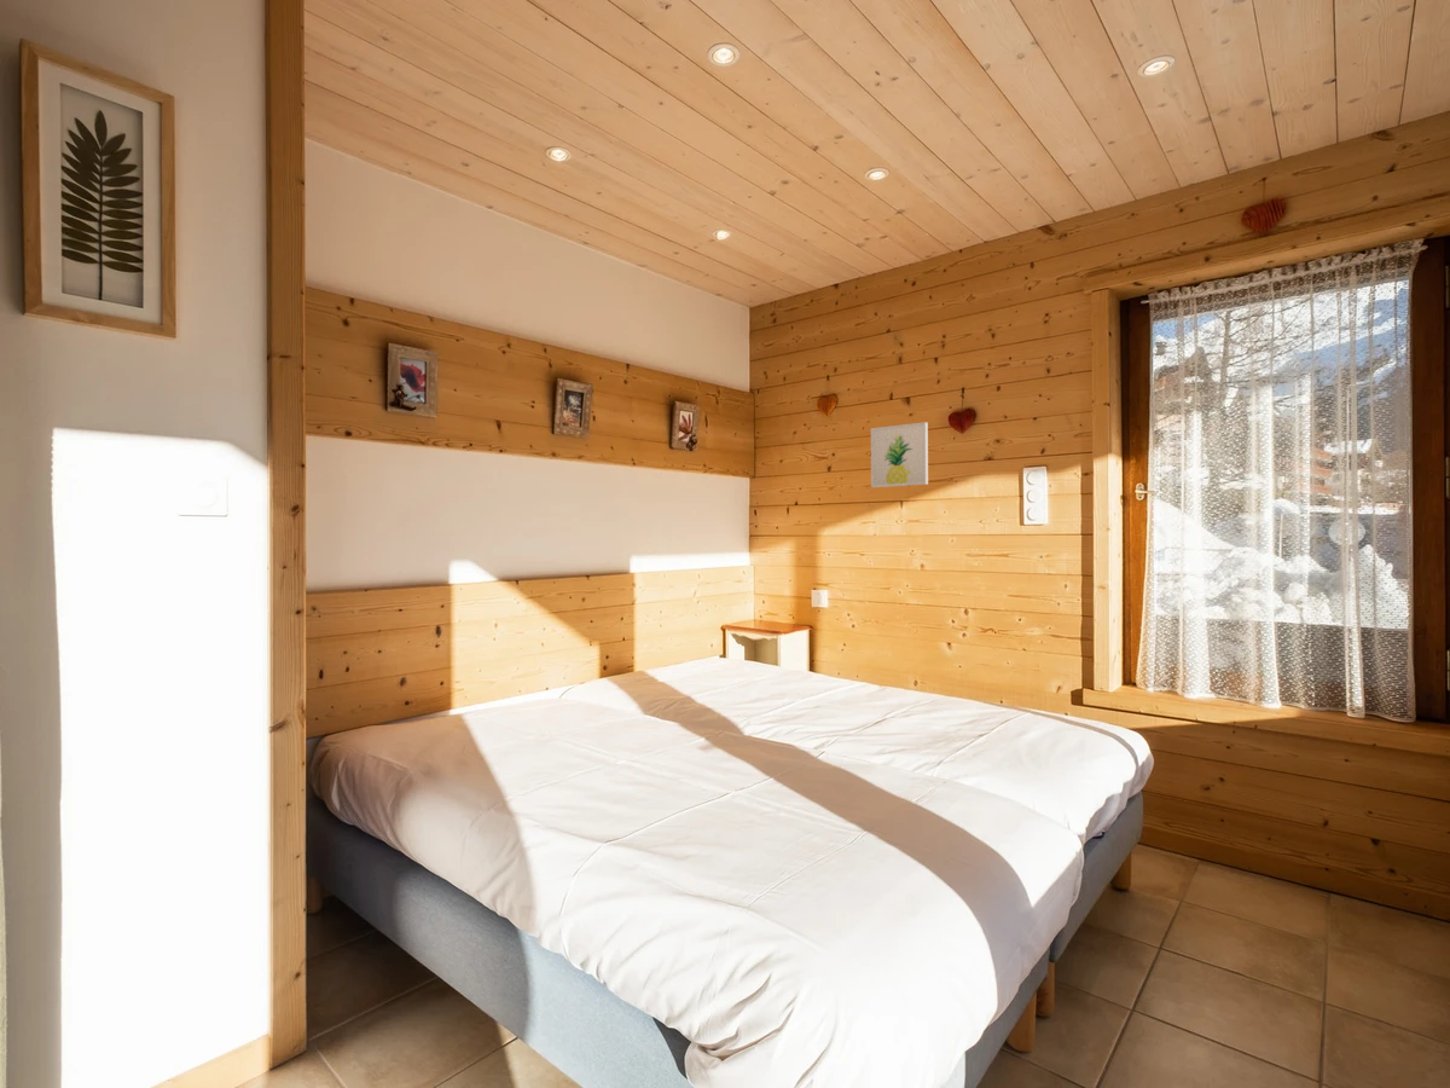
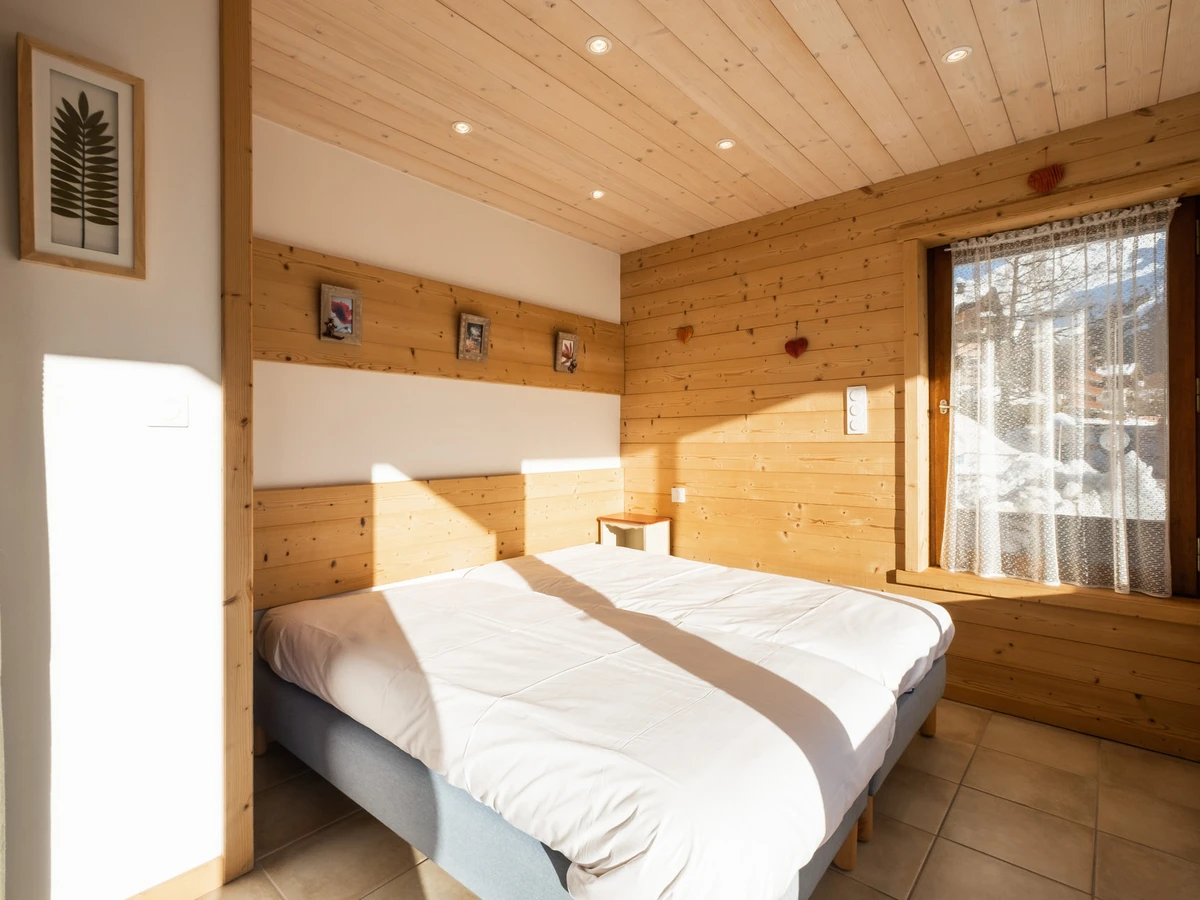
- wall art (898, 456)
